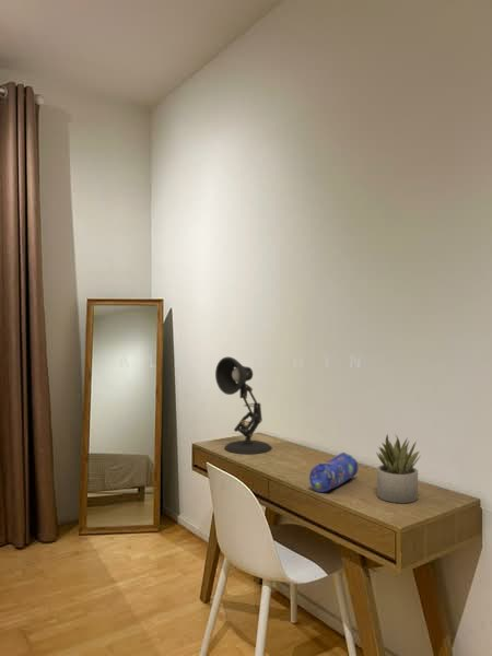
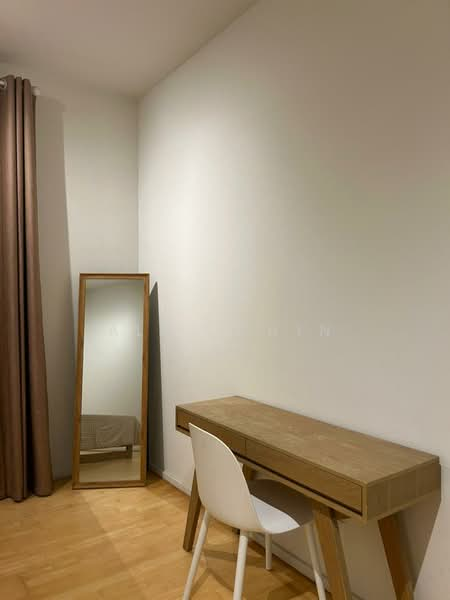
- desk lamp (246, 401)
- succulent plant (397, 465)
- pencil case (333, 470)
